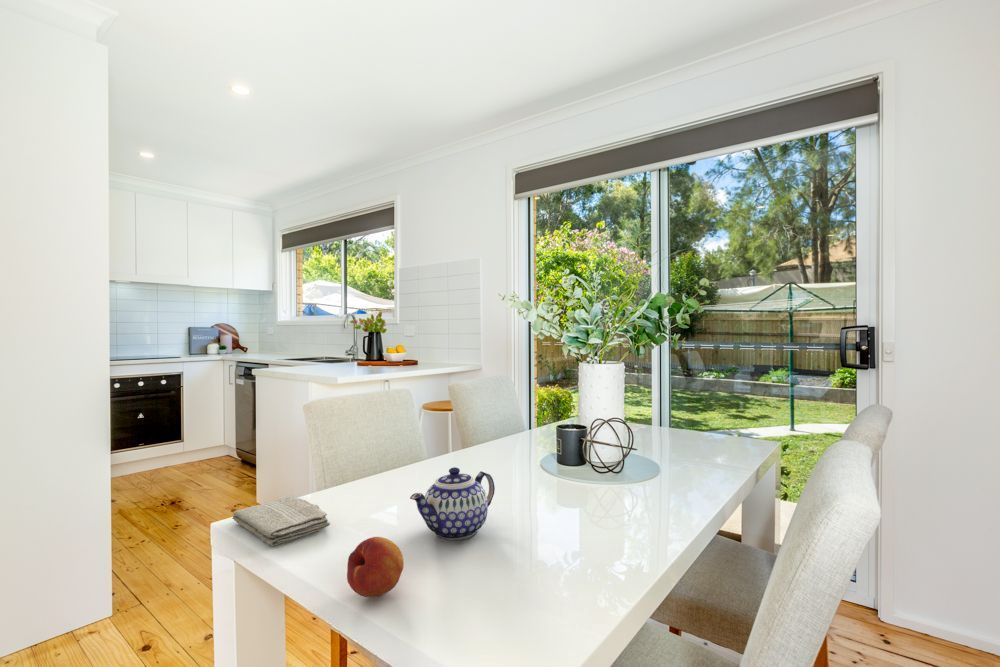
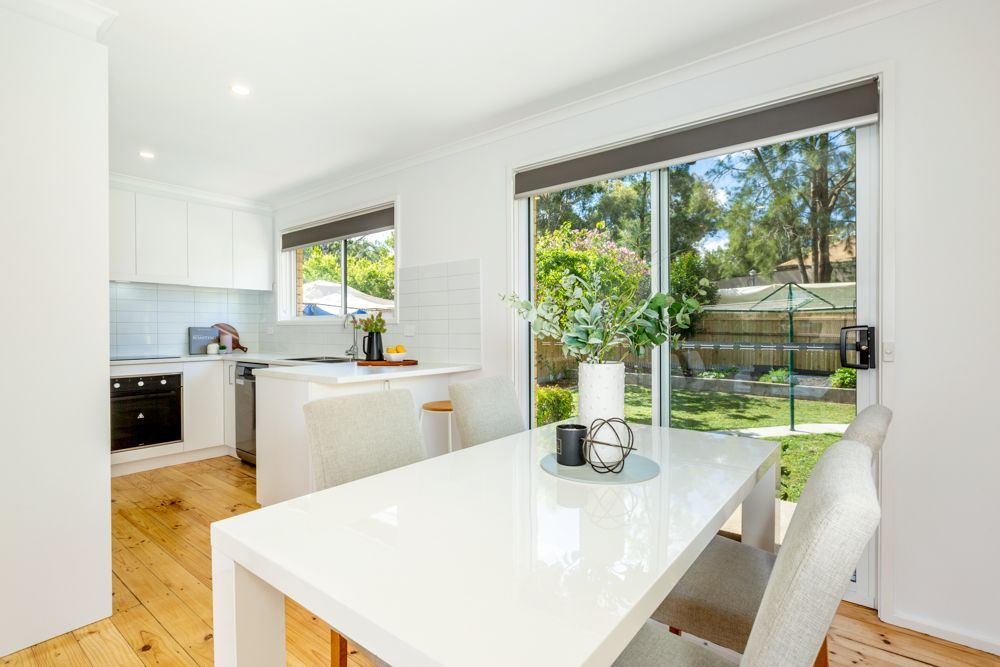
- washcloth (281, 517)
- fruit (375, 565)
- teapot (455, 499)
